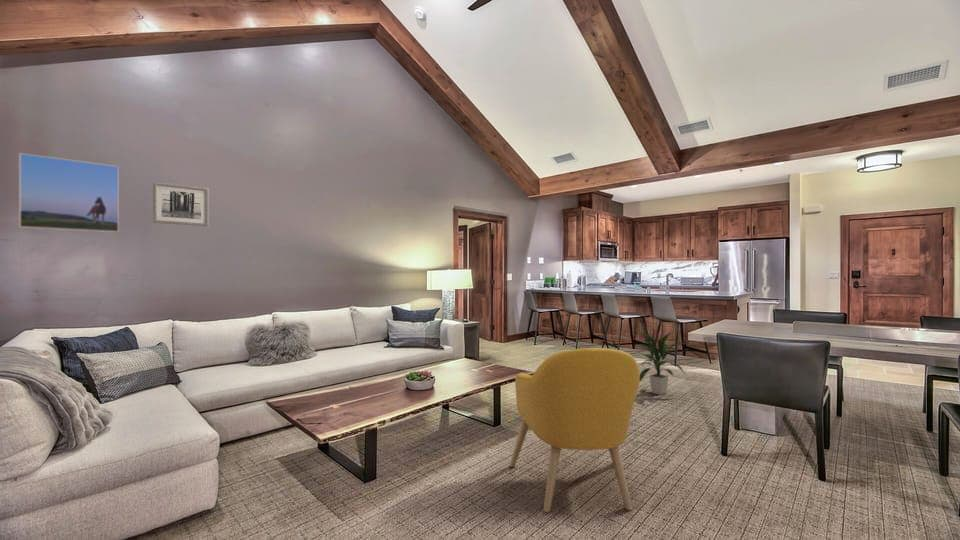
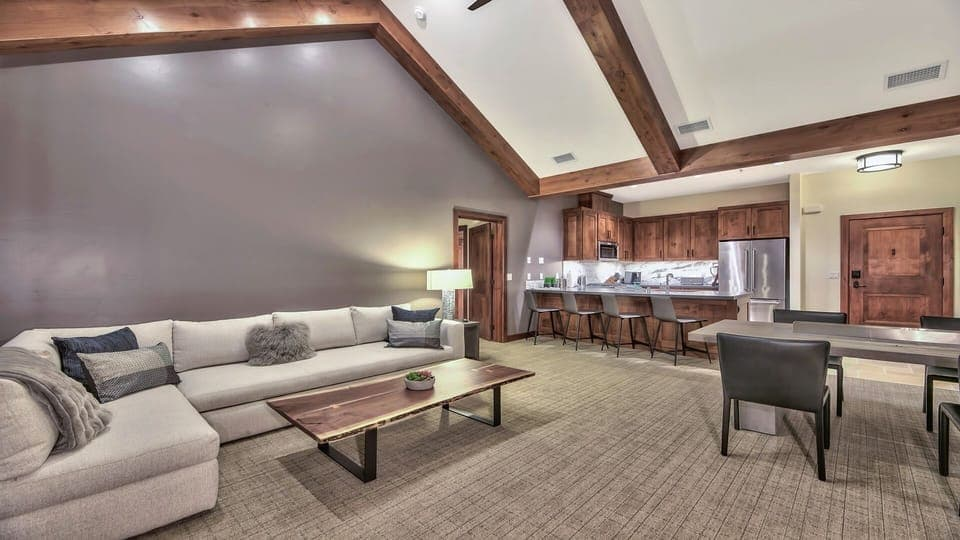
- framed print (72, 195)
- indoor plant (656, 360)
- wall art (181, 205)
- armchair (577, 413)
